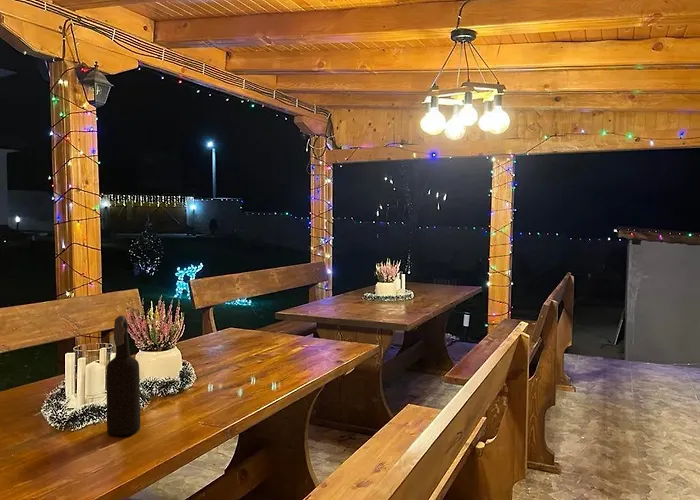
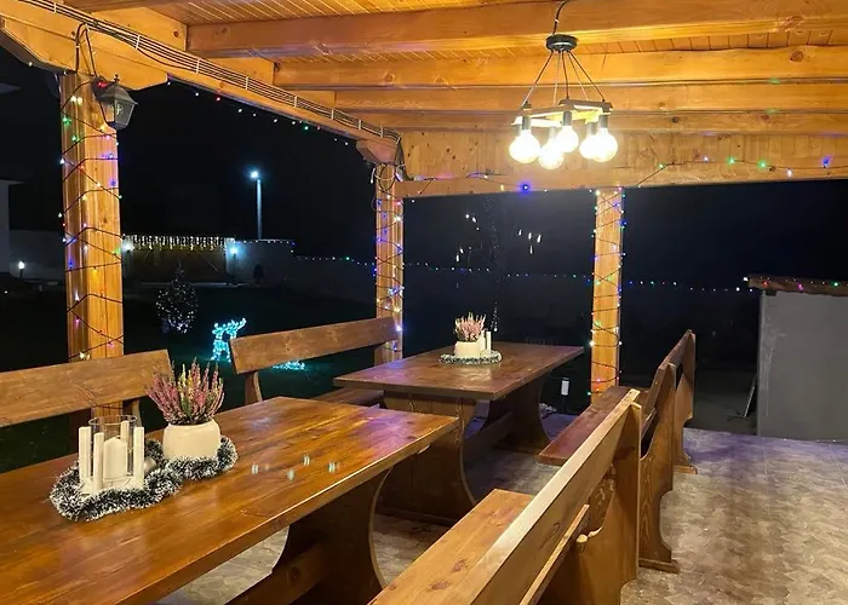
- bottle (123, 373)
